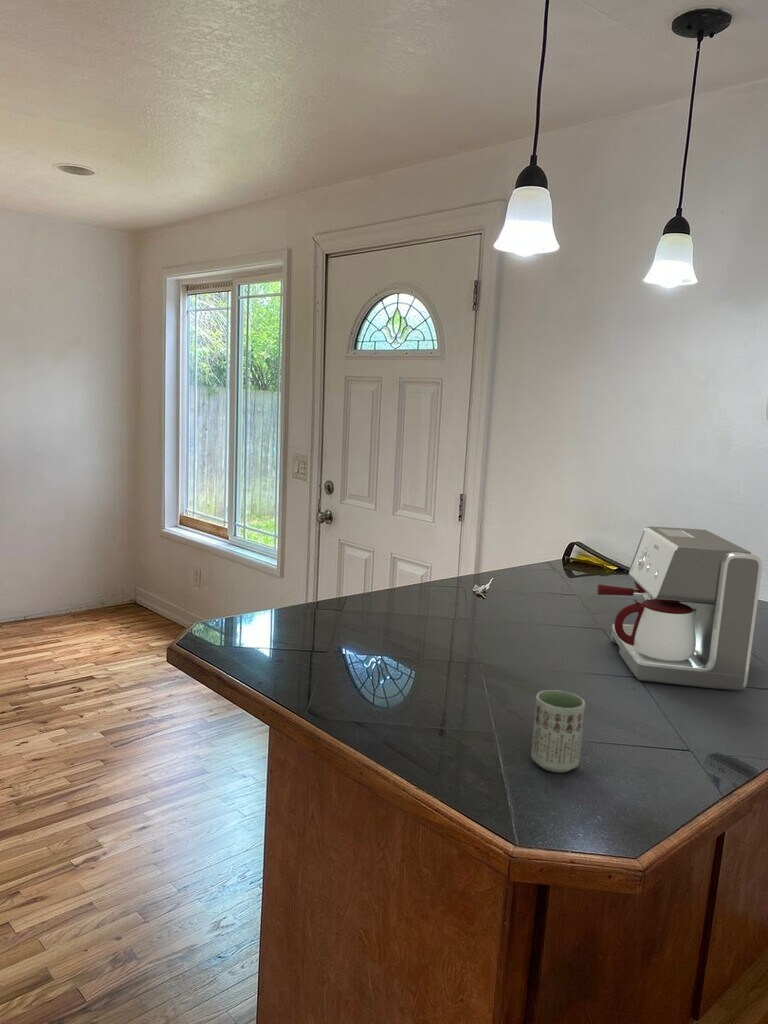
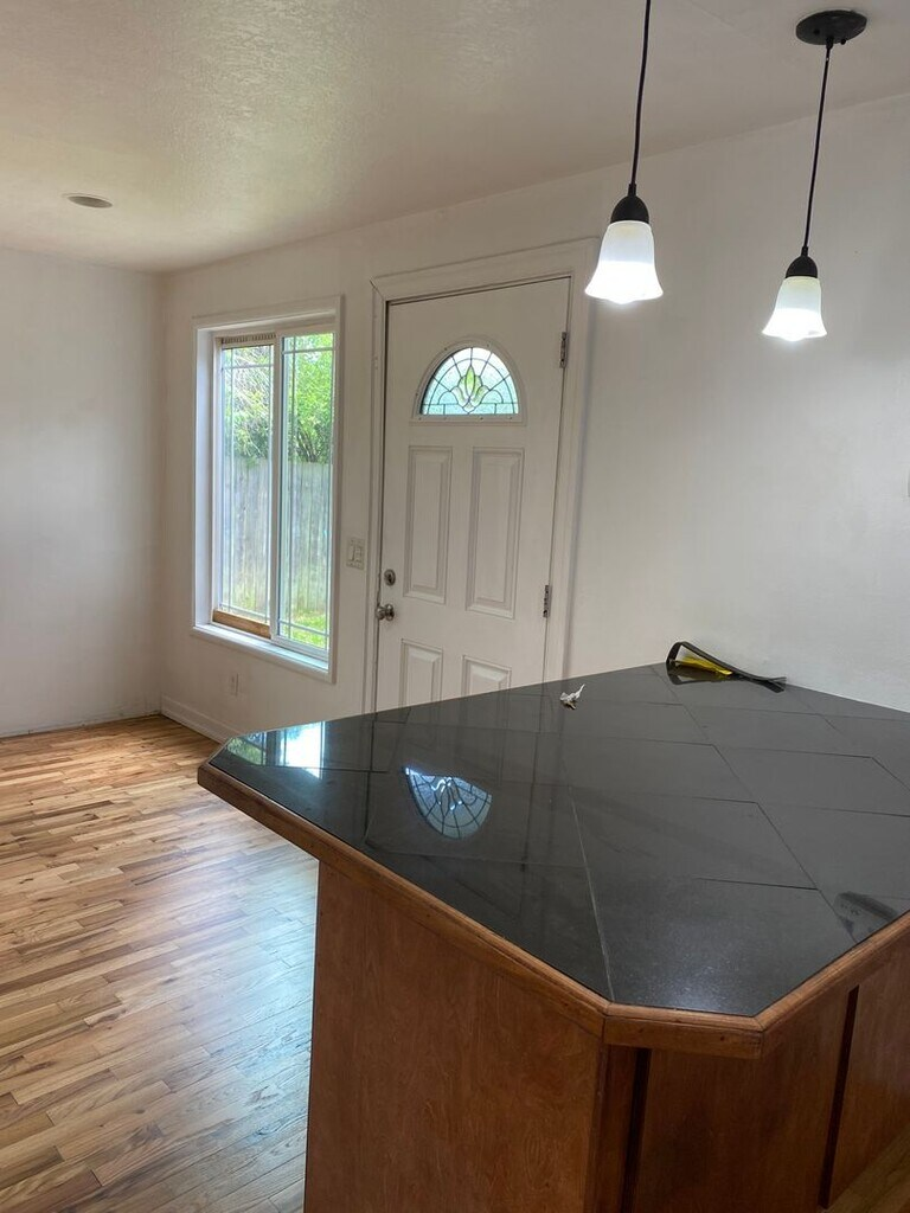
- coffee maker (681, 601)
- cup (557, 731)
